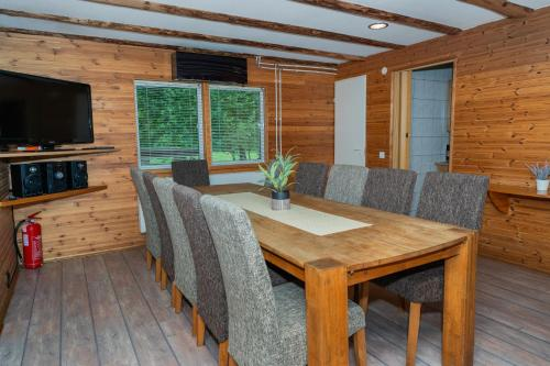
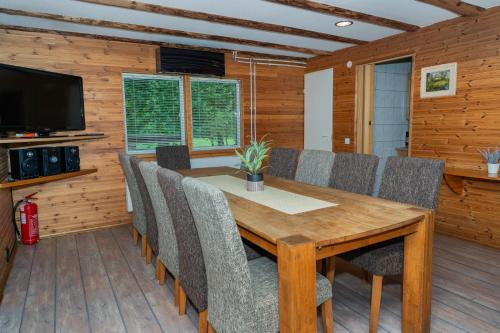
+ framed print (437, 81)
